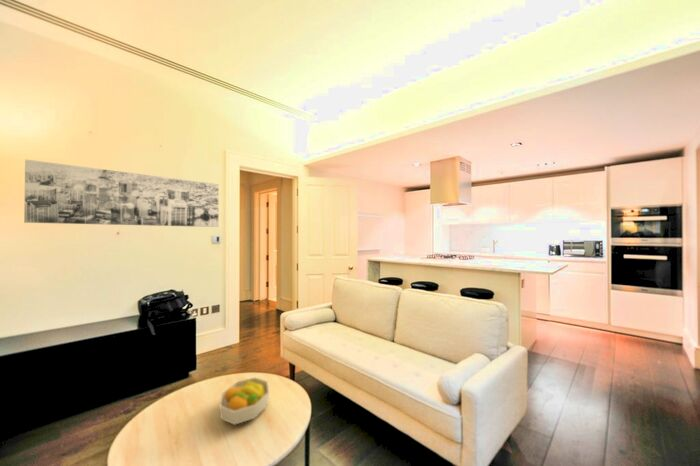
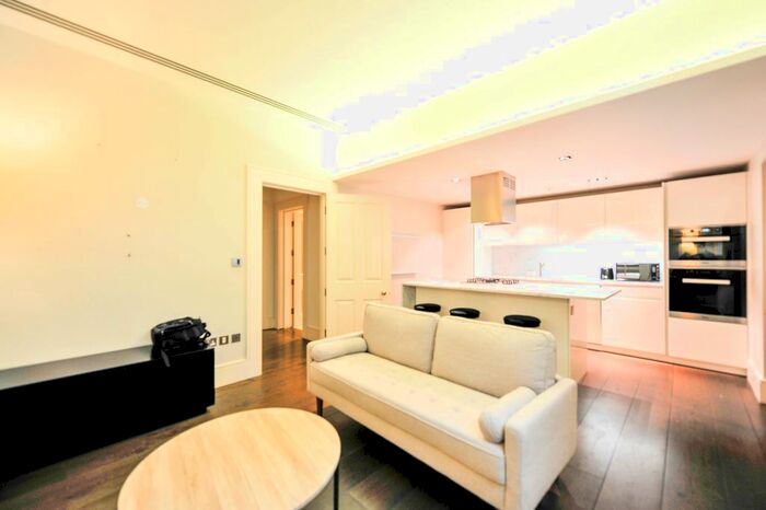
- fruit bowl (245, 397)
- wall art (139, 199)
